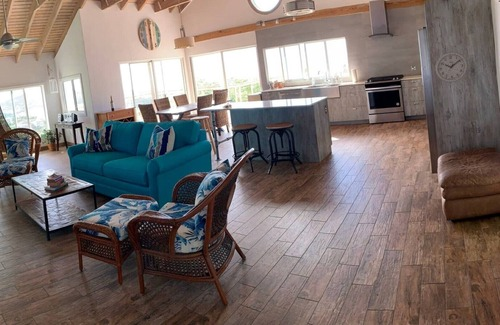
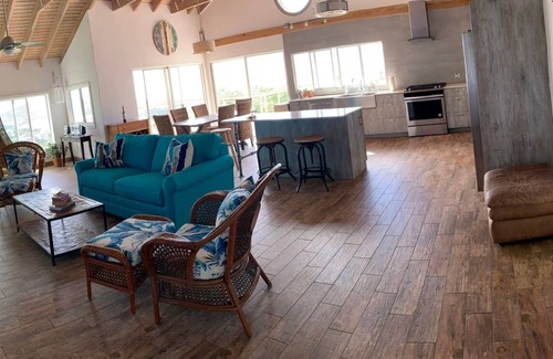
- wall clock (451, 67)
